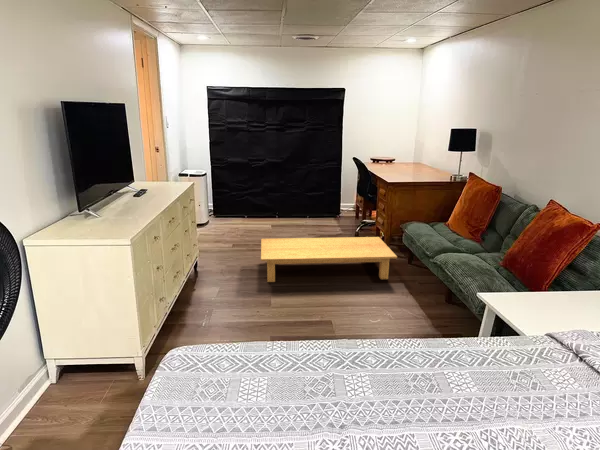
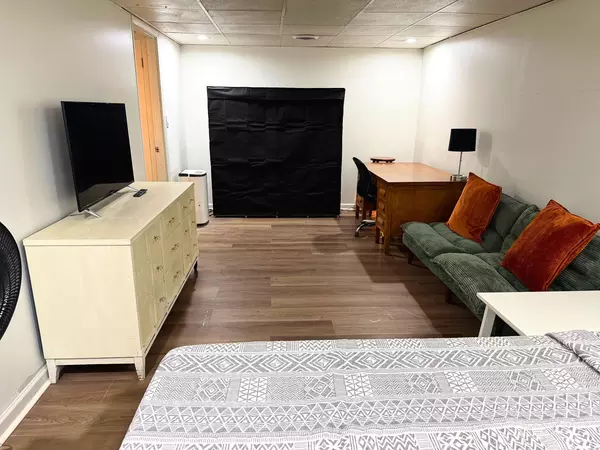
- coffee table (324, 258)
